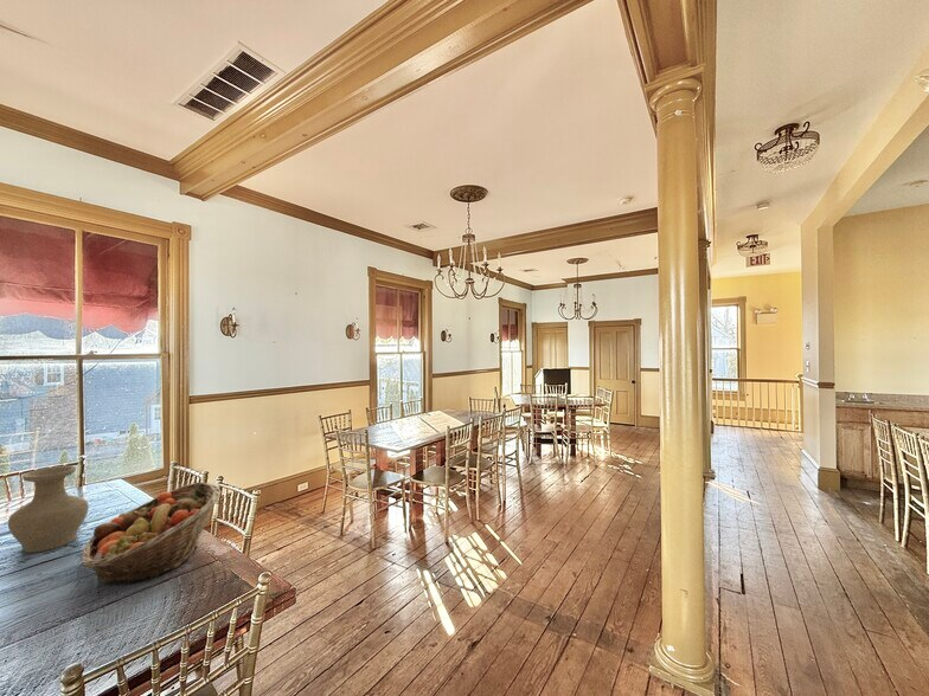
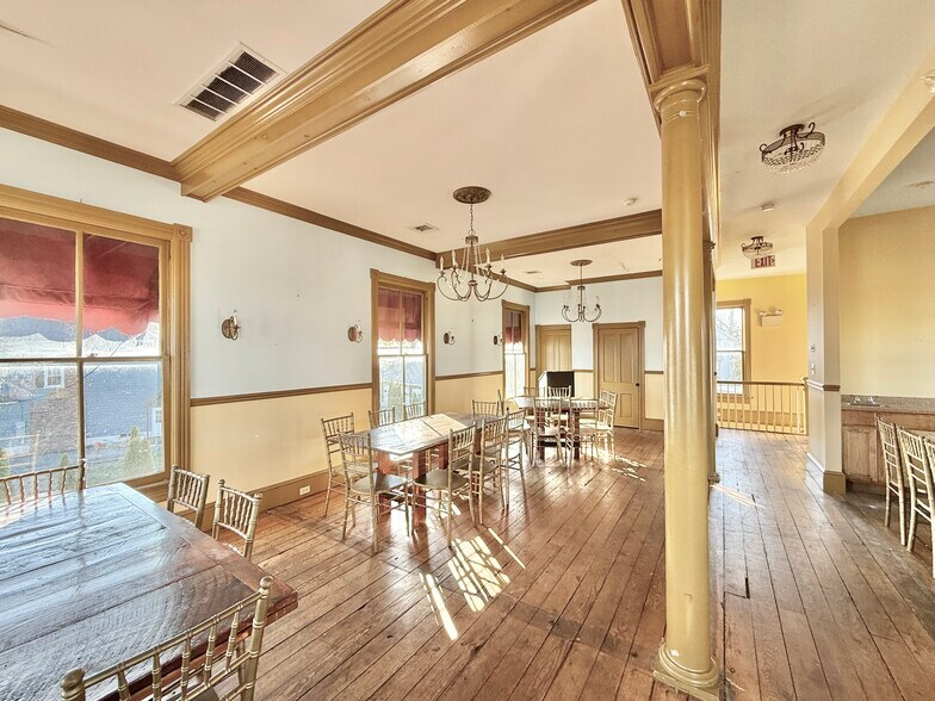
- vase (50, 507)
- fruit basket (156, 528)
